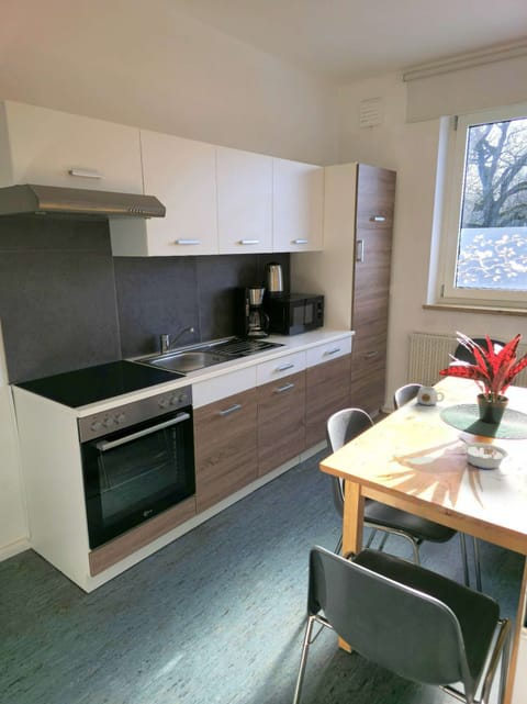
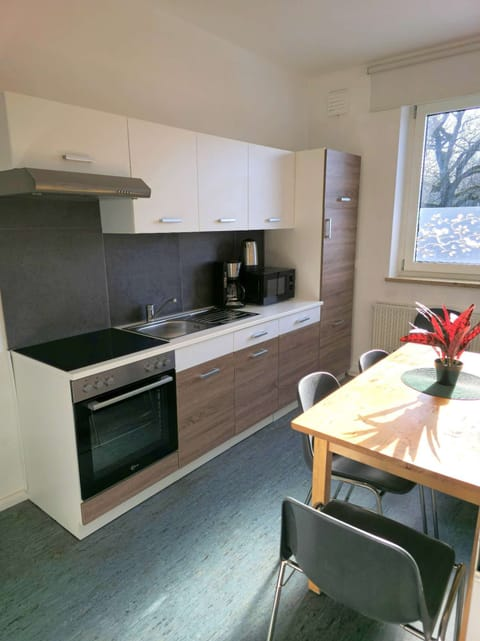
- mug (429, 395)
- legume (482, 455)
